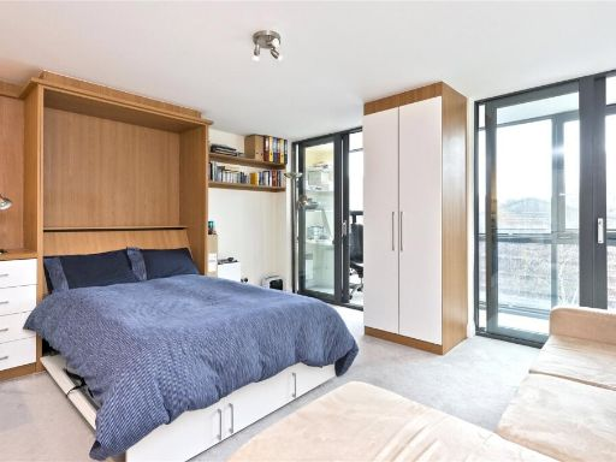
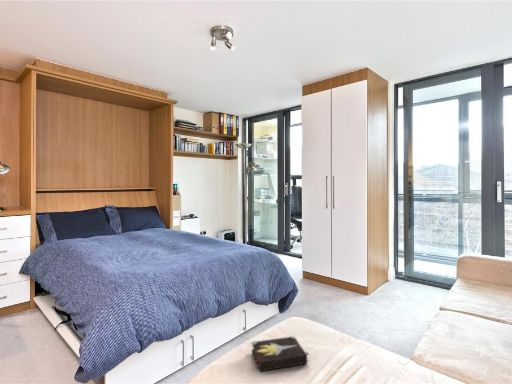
+ hardback book (278, 351)
